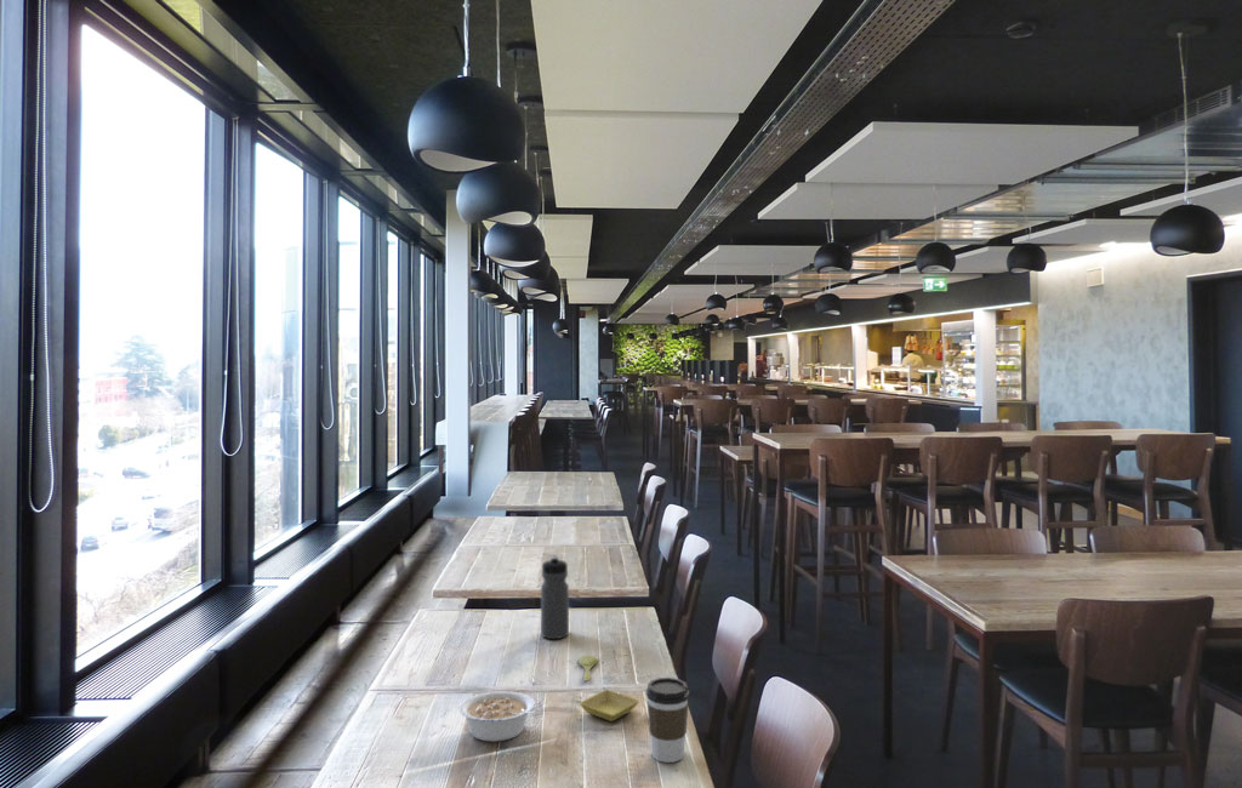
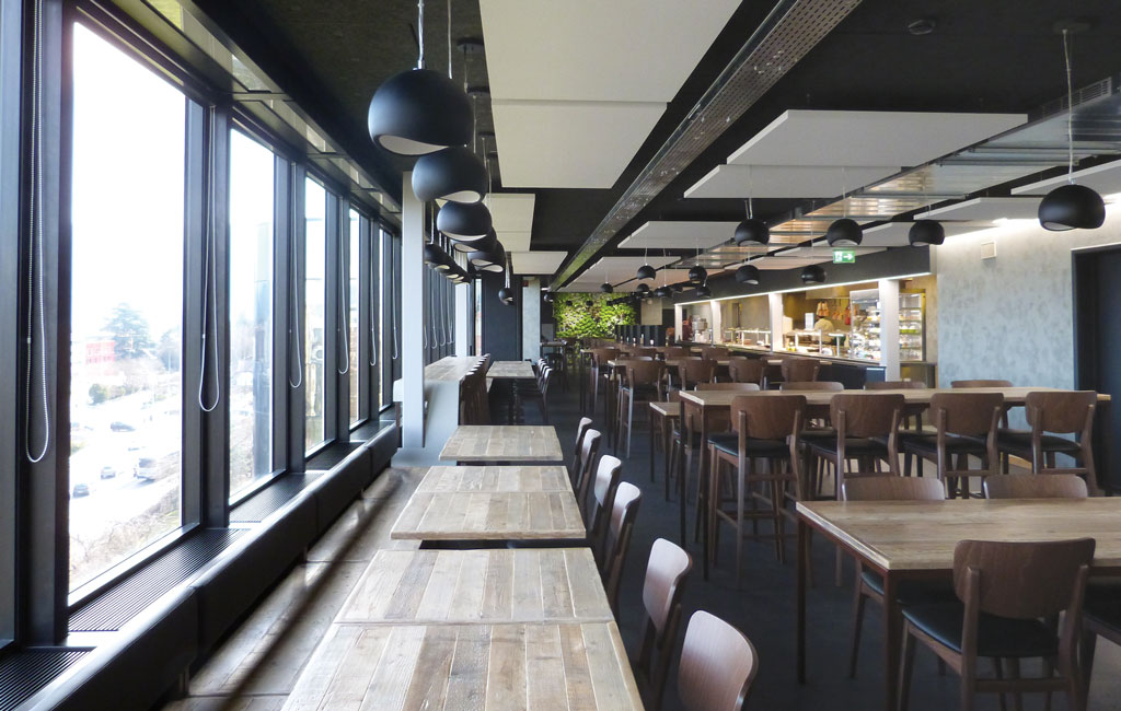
- water bottle (554, 595)
- legume (500, 714)
- saucer (609, 707)
- spoon (587, 666)
- coffee cup (667, 719)
